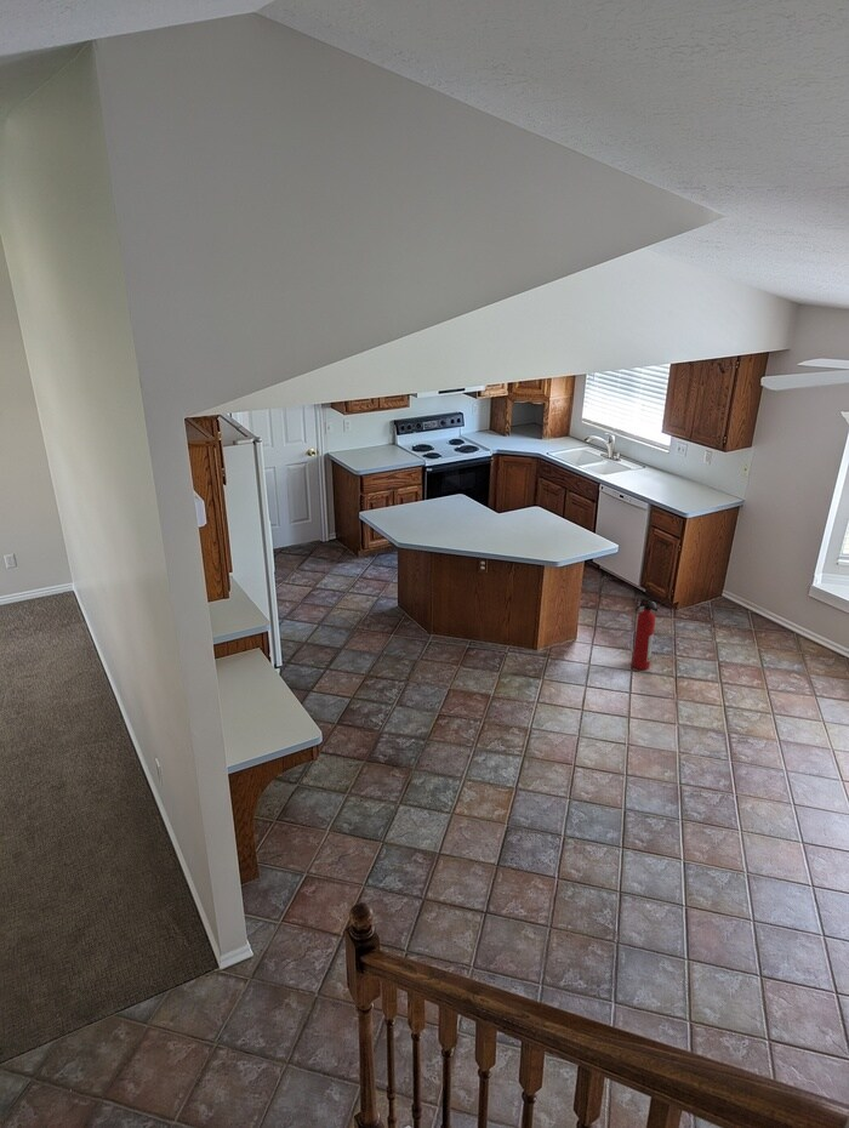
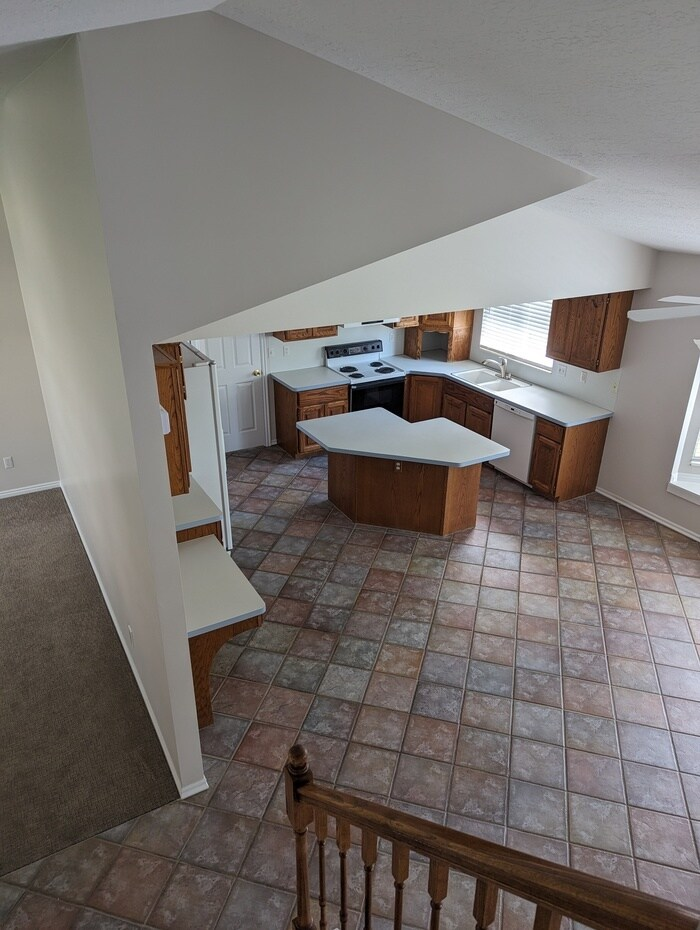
- fire extinguisher (643, 632)
